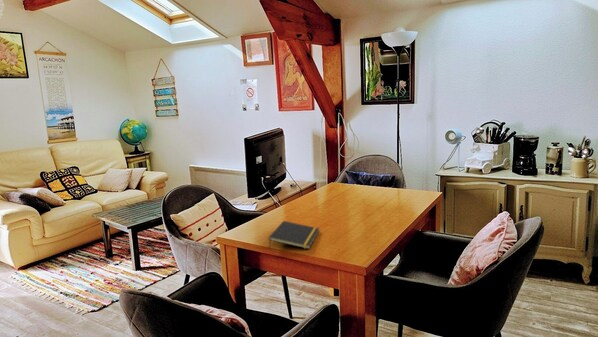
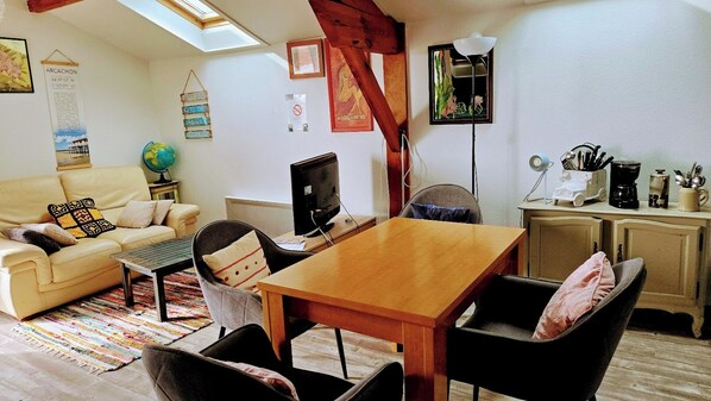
- notepad (295, 233)
